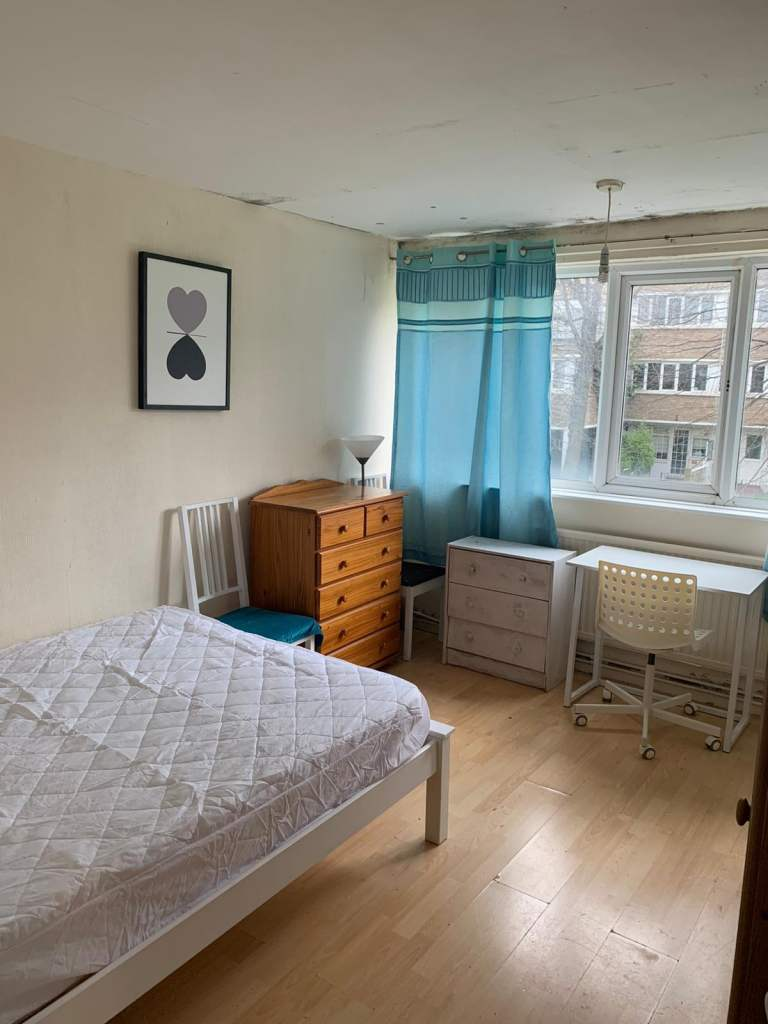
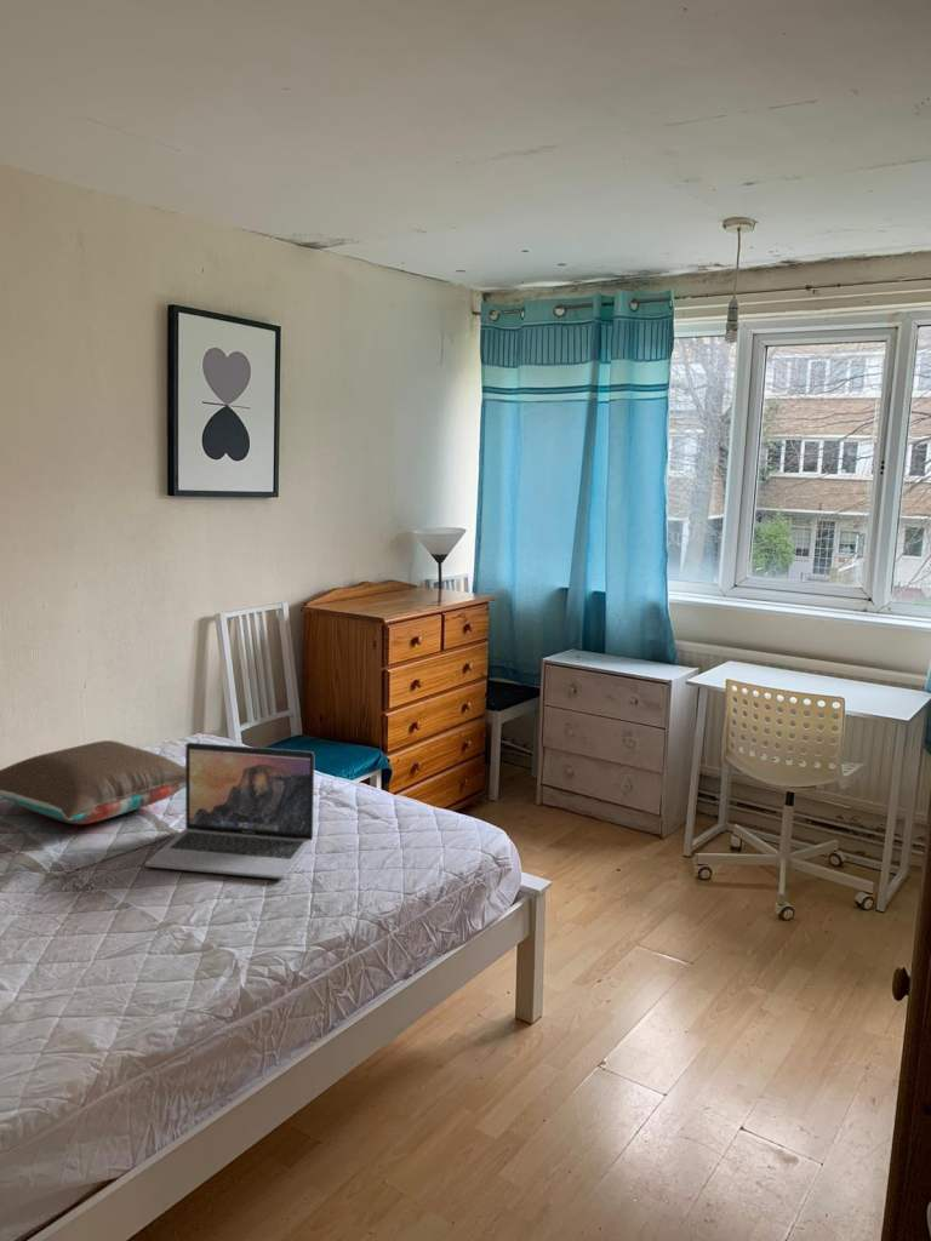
+ pillow (92, 779)
+ laptop (232, 807)
